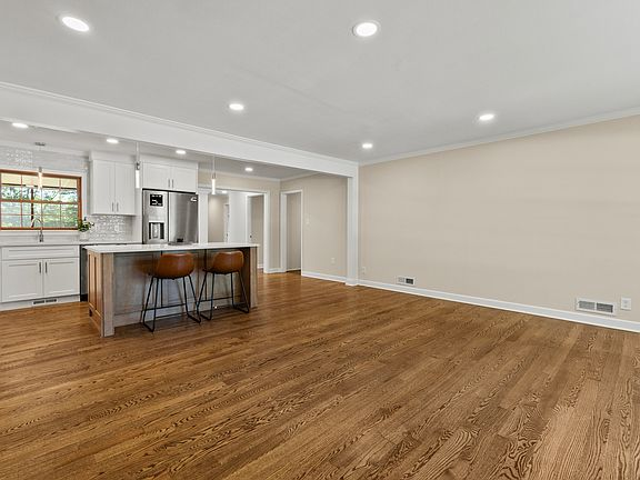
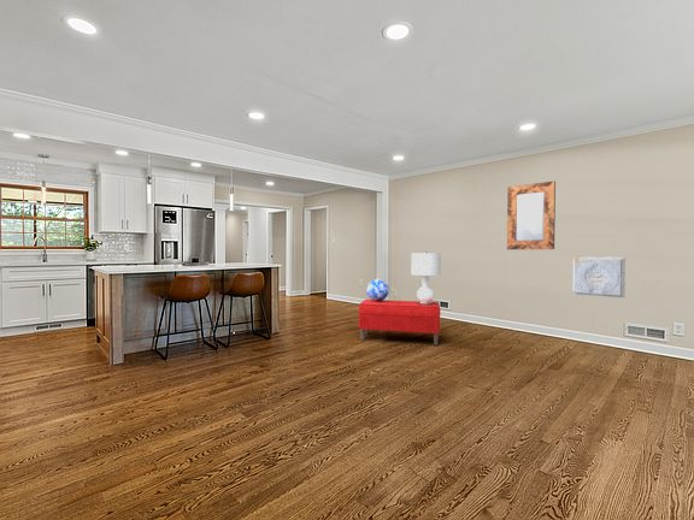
+ lamp (425, 277)
+ home mirror (529, 217)
+ bench (399, 320)
+ decorative wall panel (598, 276)
+ decorative globe (377, 290)
